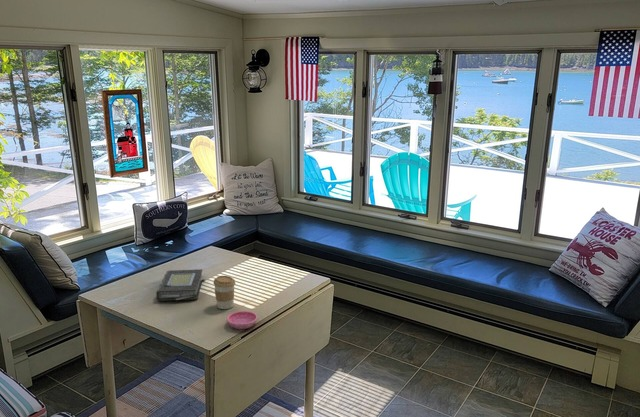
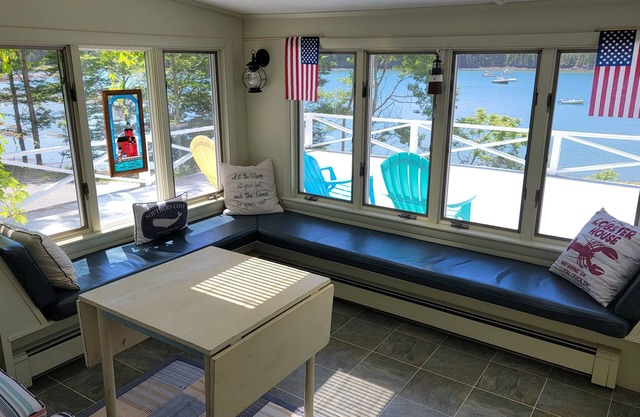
- book (183, 284)
- coffee cup (224, 291)
- saucer (242, 320)
